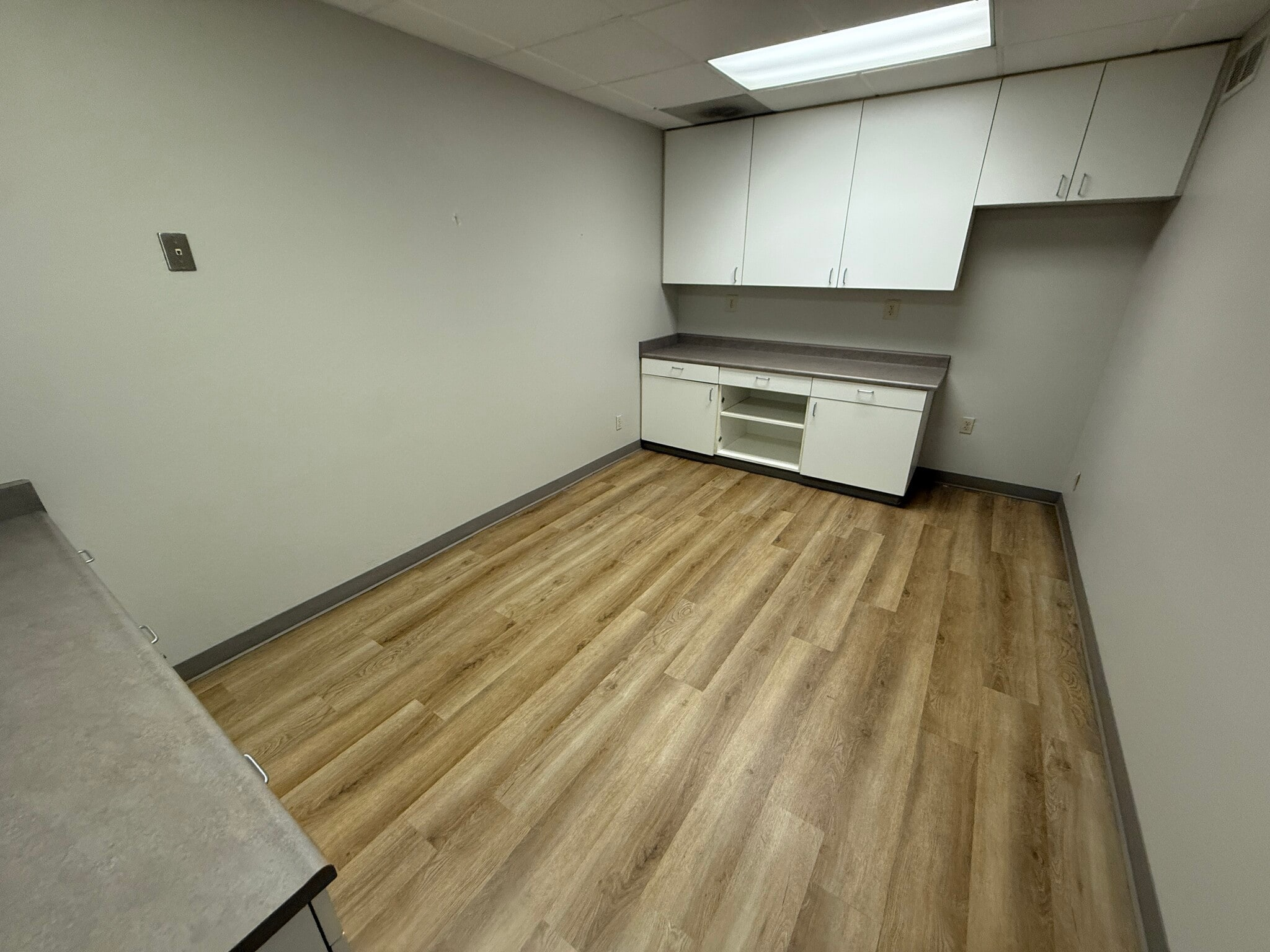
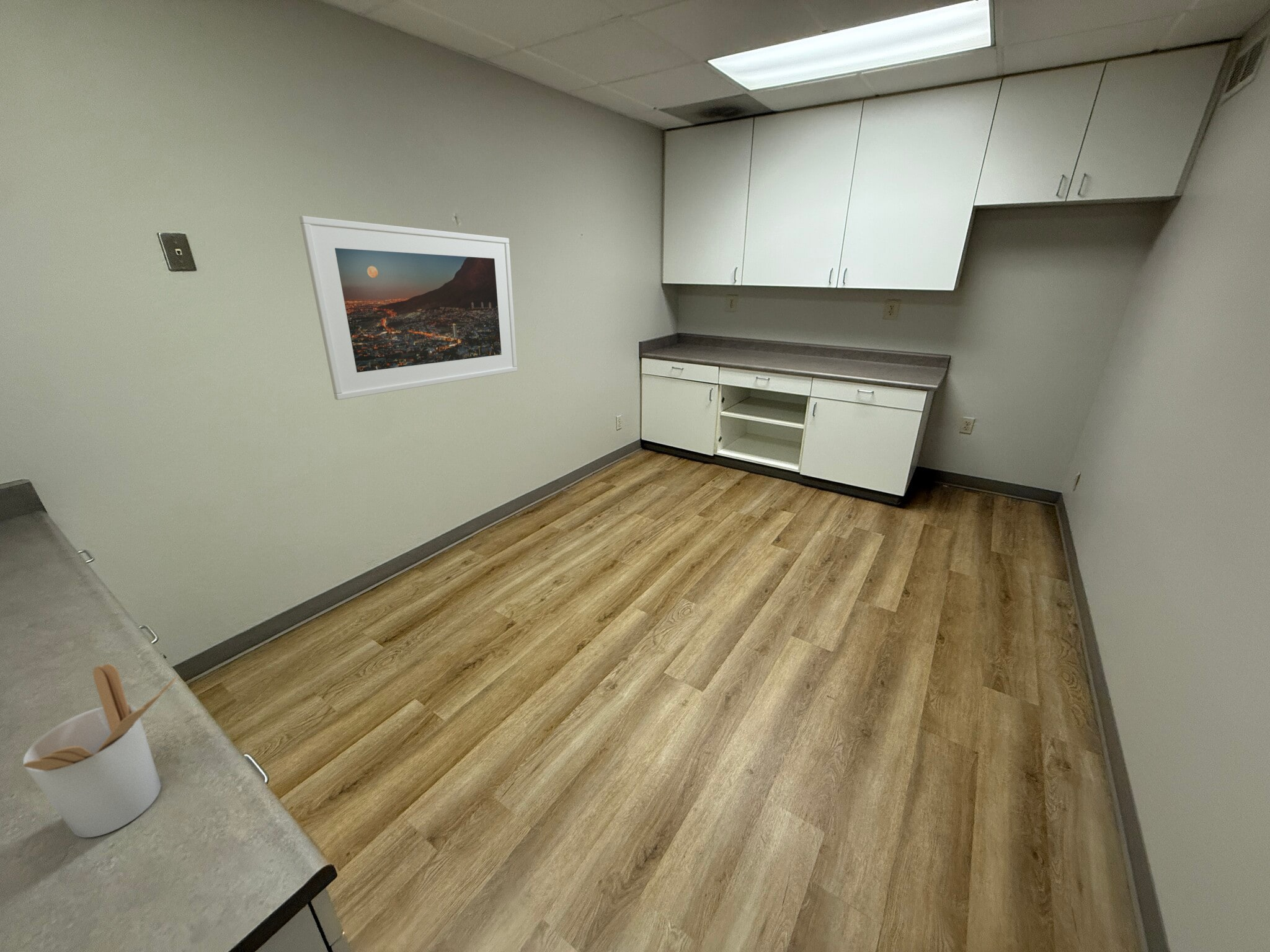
+ utensil holder (118, 751)
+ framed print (431, 310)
